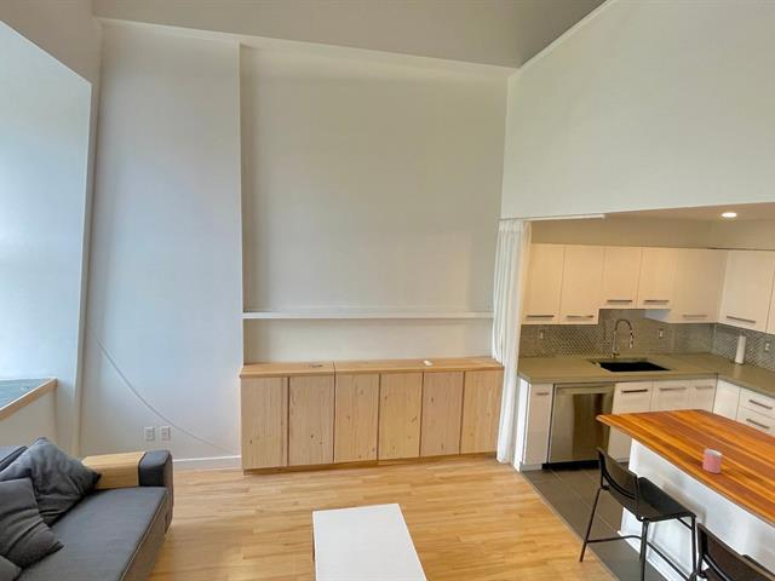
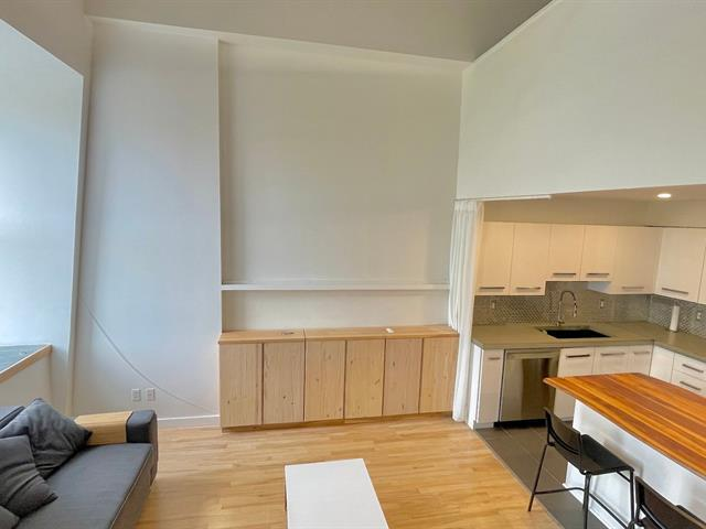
- cup (711, 459)
